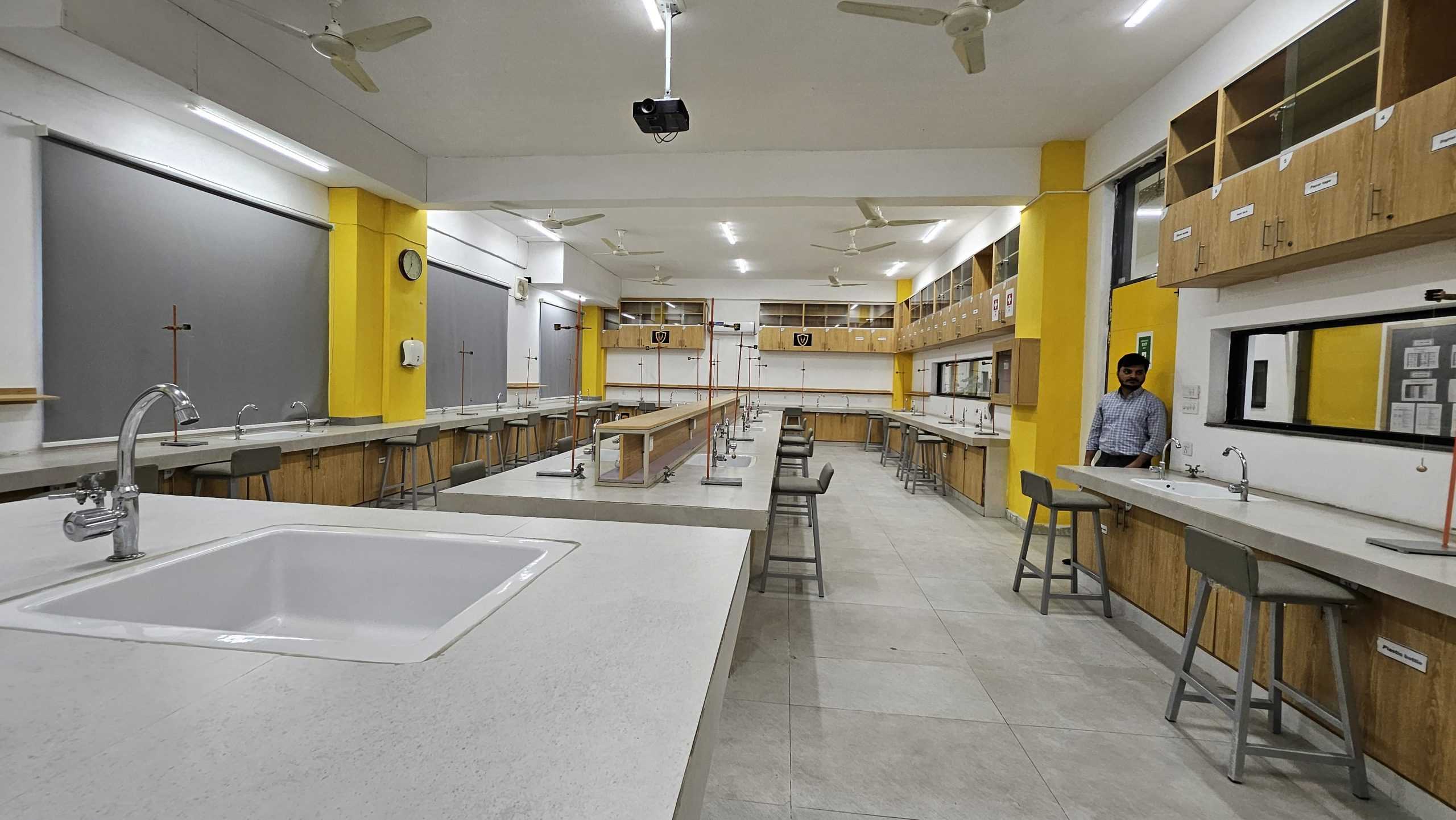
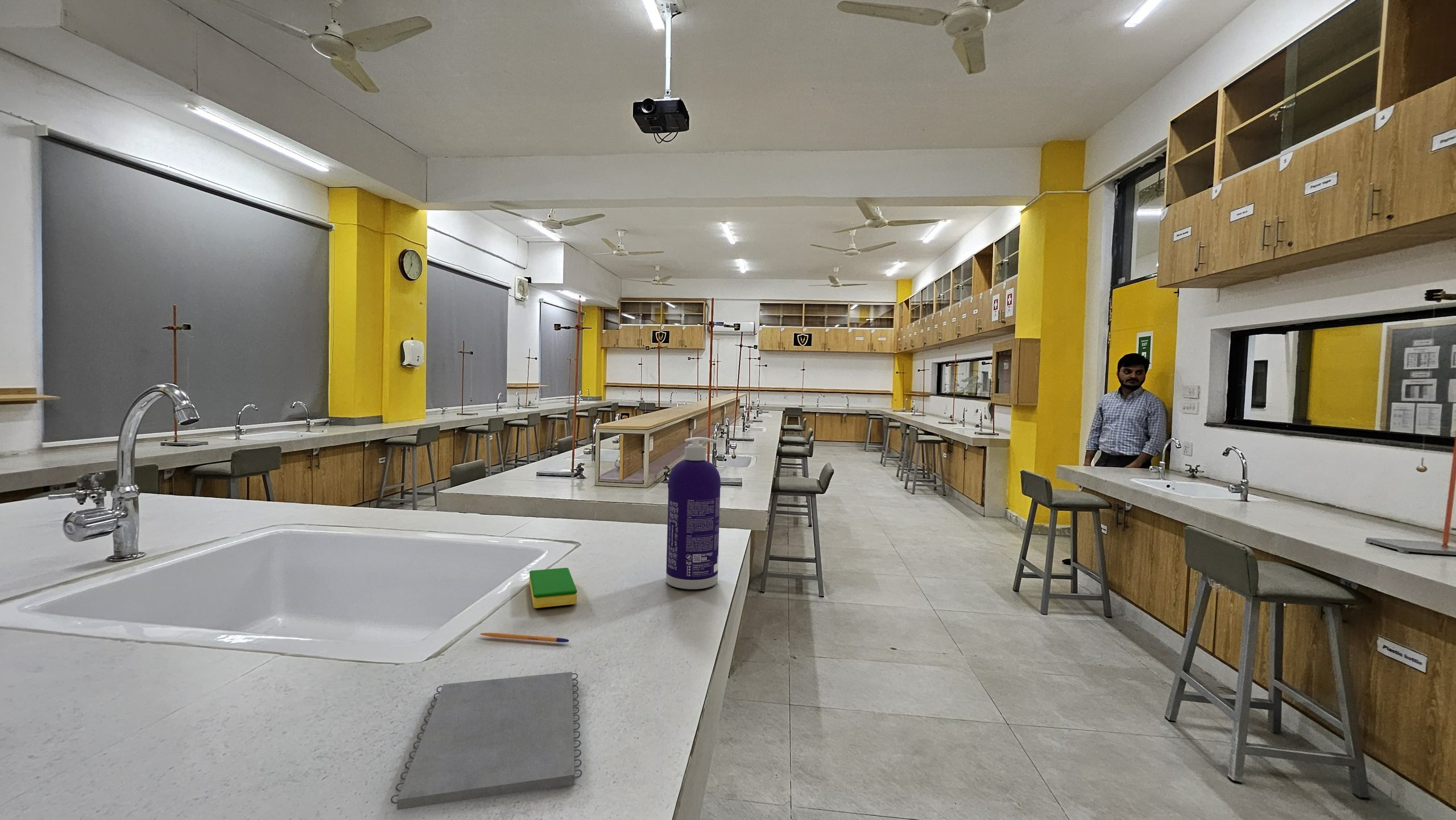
+ dish sponge (552, 586)
+ pen (523, 637)
+ spray bottle (693, 509)
+ notepad (500, 728)
